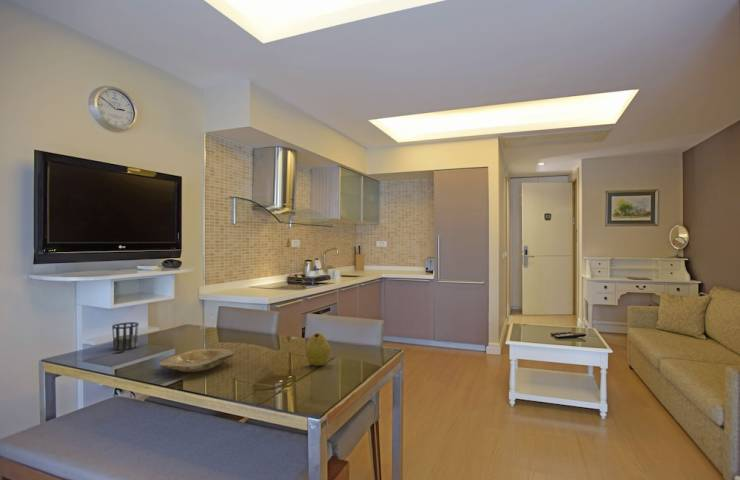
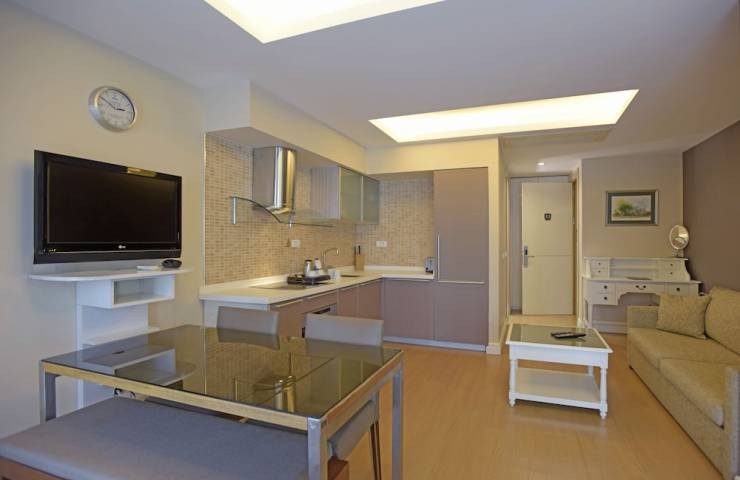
- fruit (317, 348)
- cup (125, 335)
- plate (197, 361)
